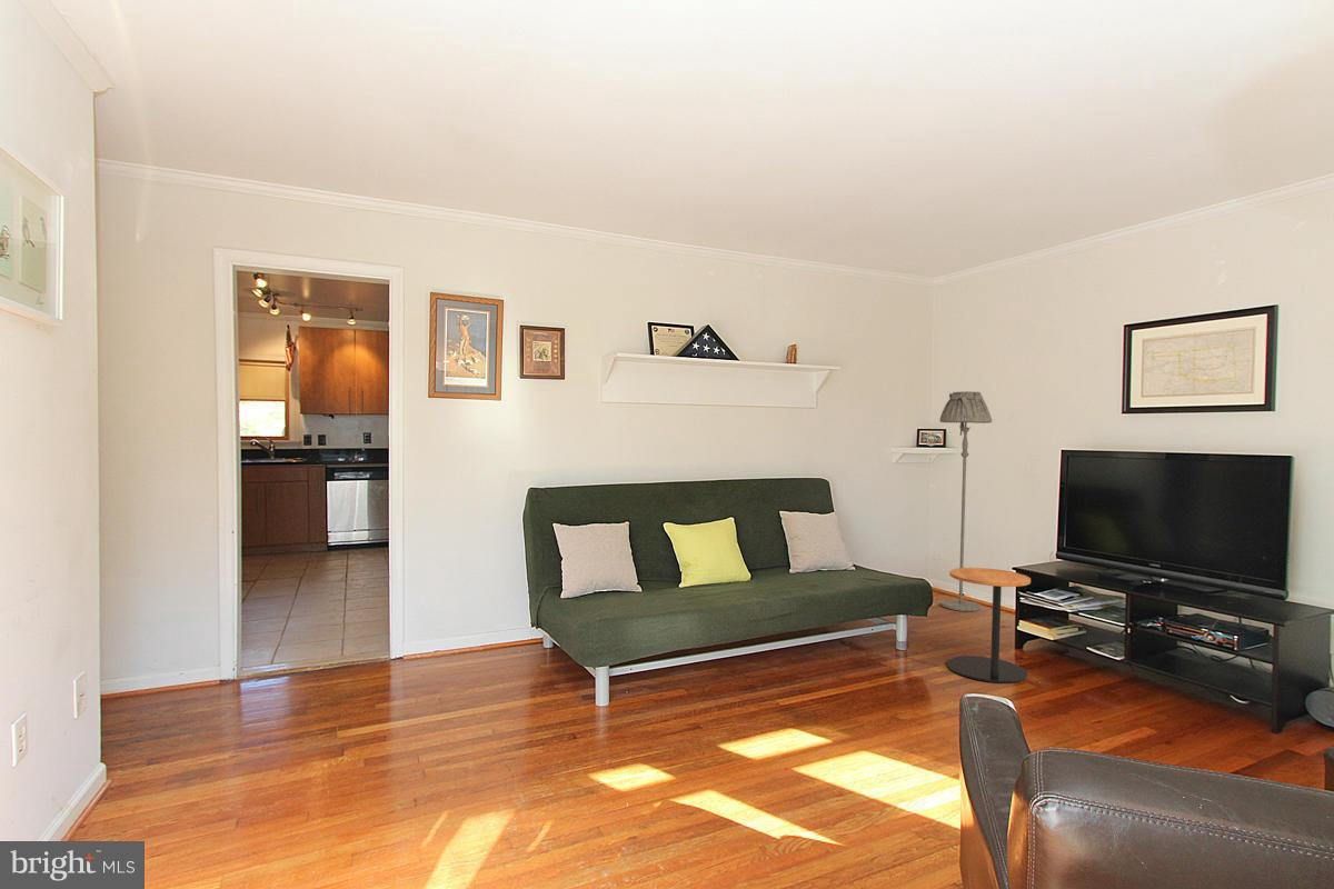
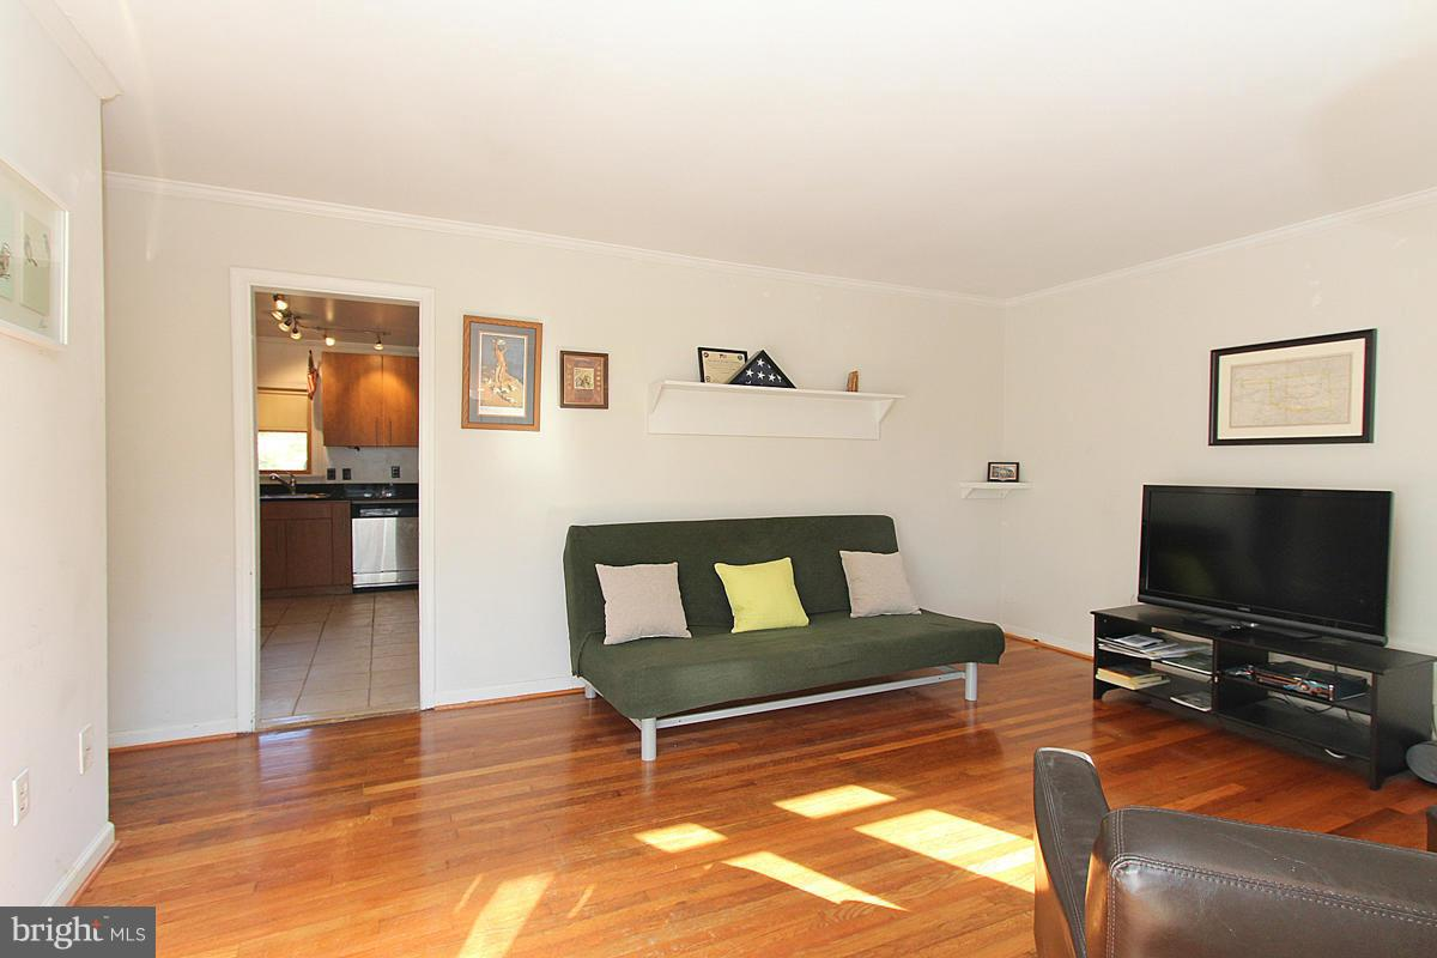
- side table (992, 622)
- floor lamp (963, 499)
